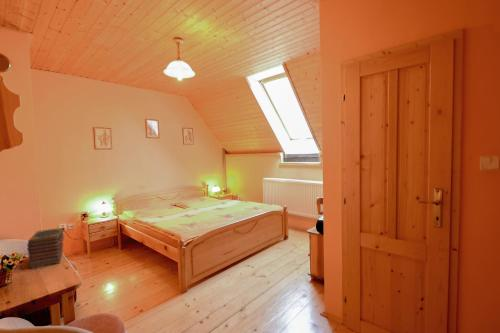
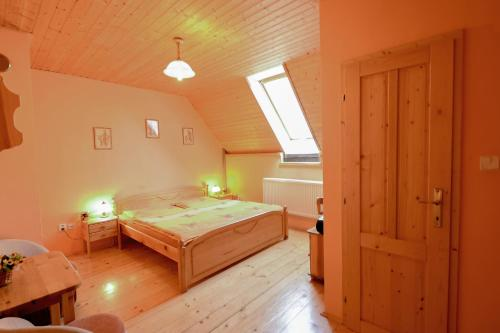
- book stack (47, 246)
